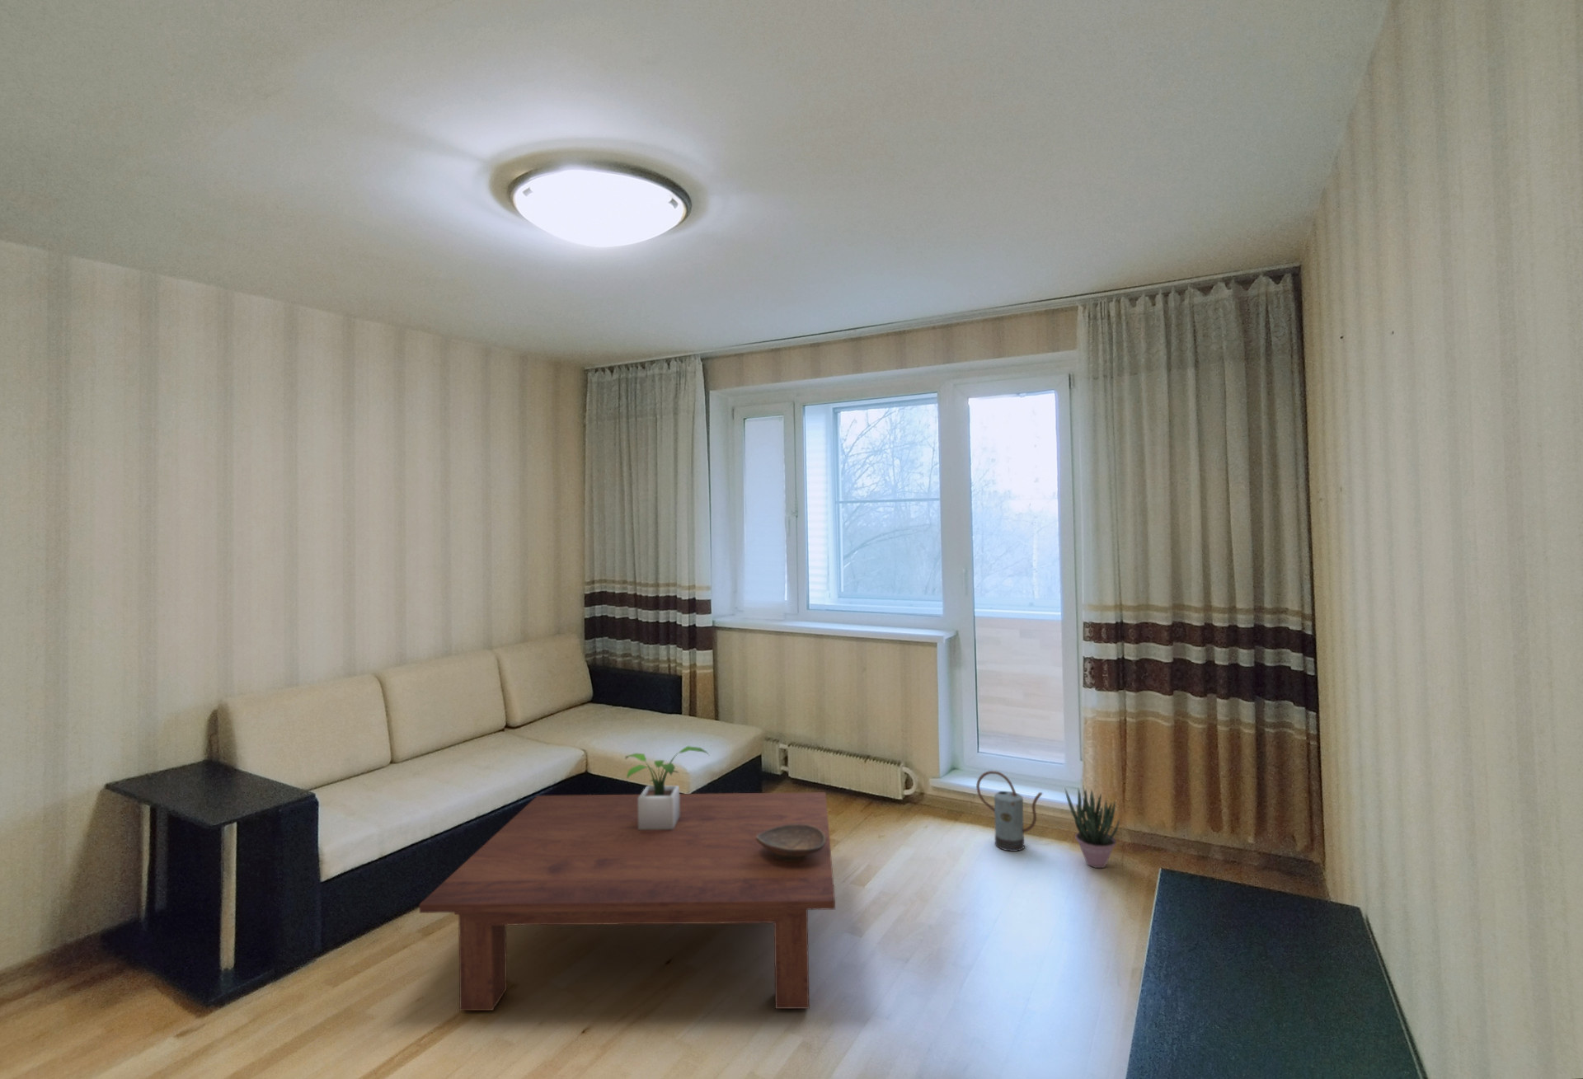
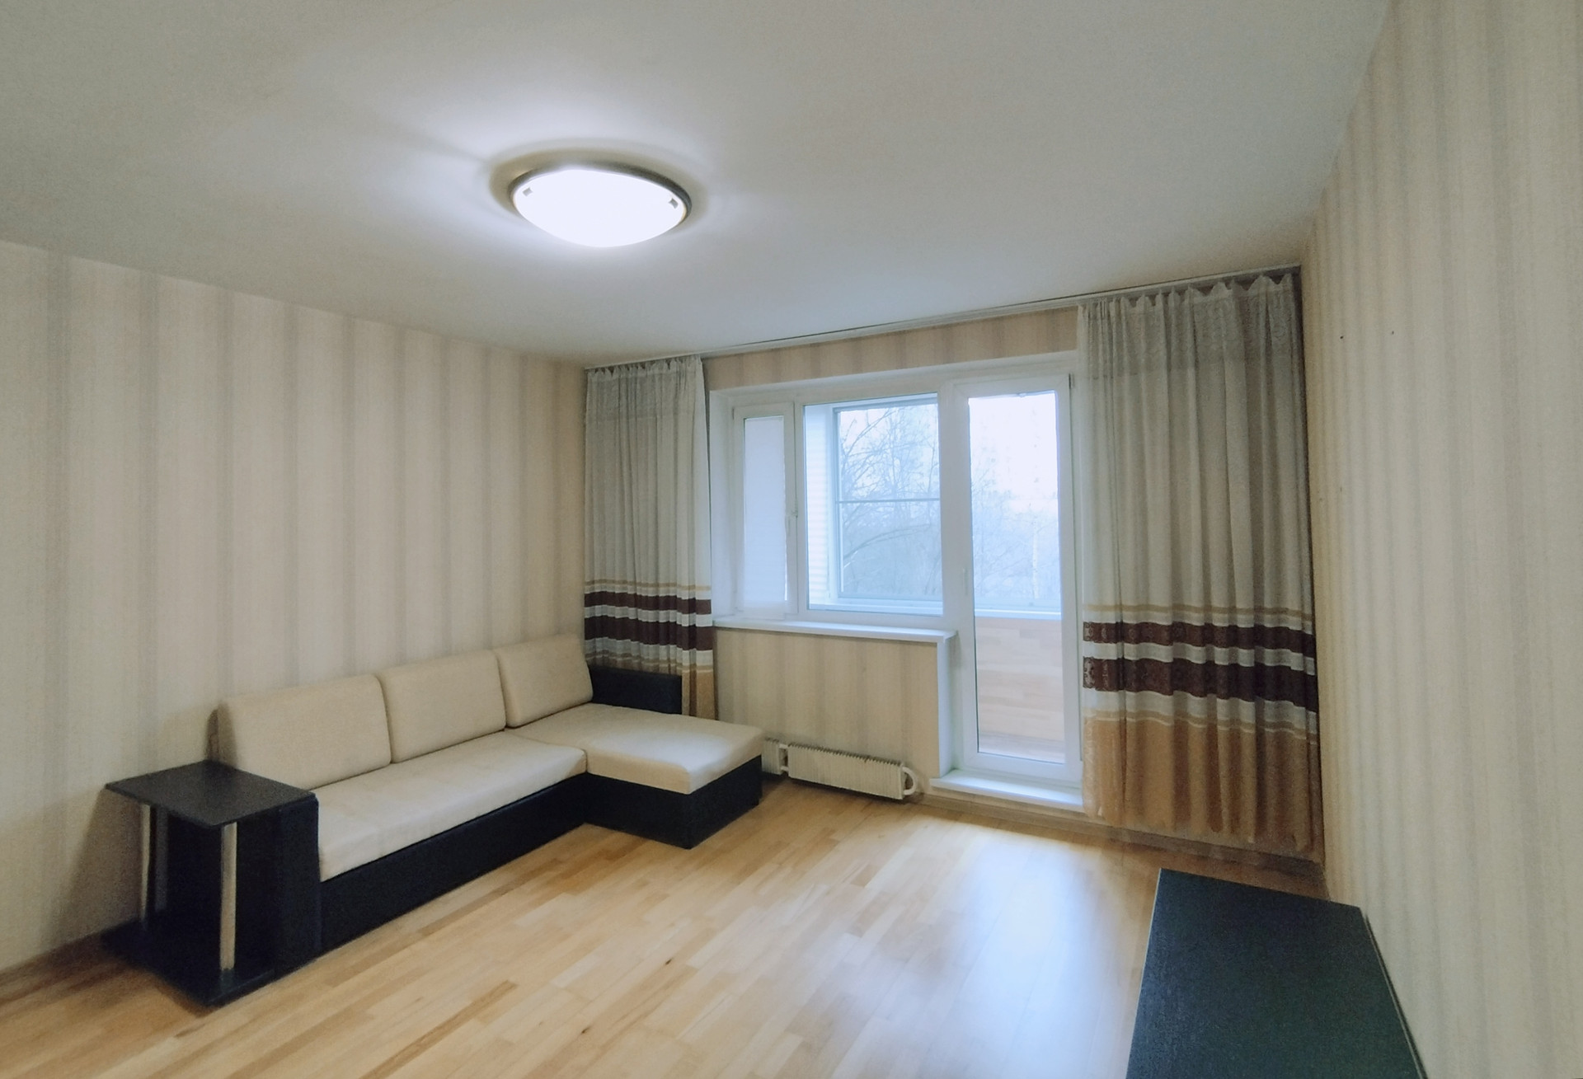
- decorative bowl (790, 843)
- potted plant (1092, 826)
- watering can (1009, 808)
- potted plant (663, 787)
- coffee table (659, 888)
